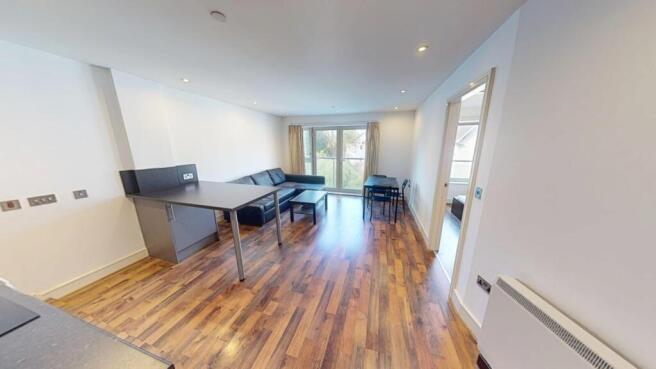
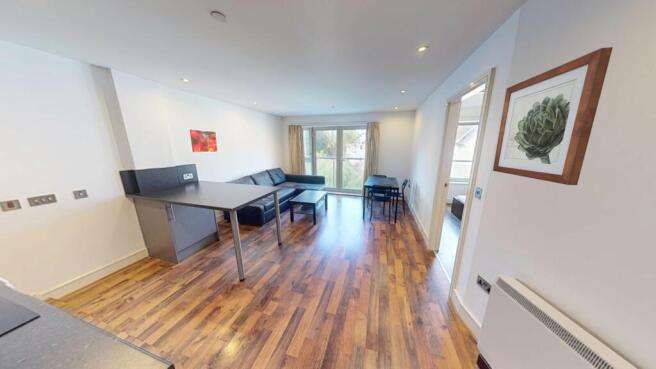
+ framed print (204, 141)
+ wall art (534, 127)
